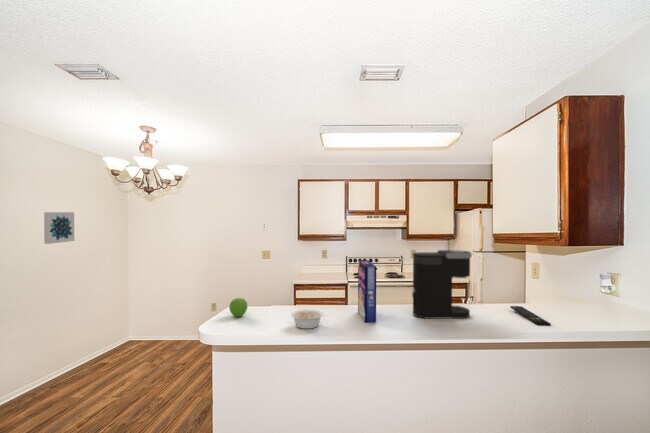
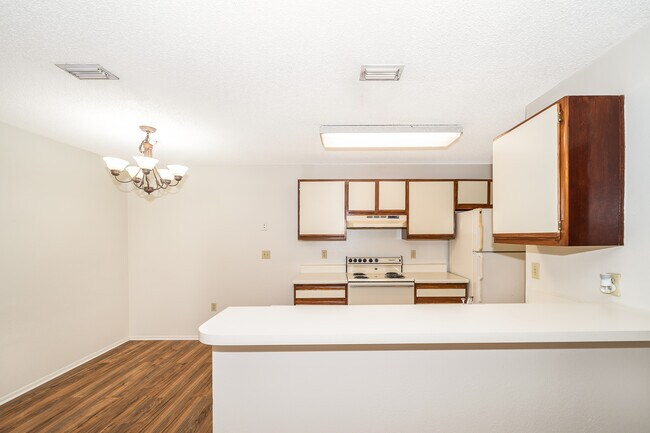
- cereal box (366, 289)
- wall art (60, 227)
- fruit (238, 307)
- legume (308, 318)
- coffee maker (441, 283)
- remote control (528, 315)
